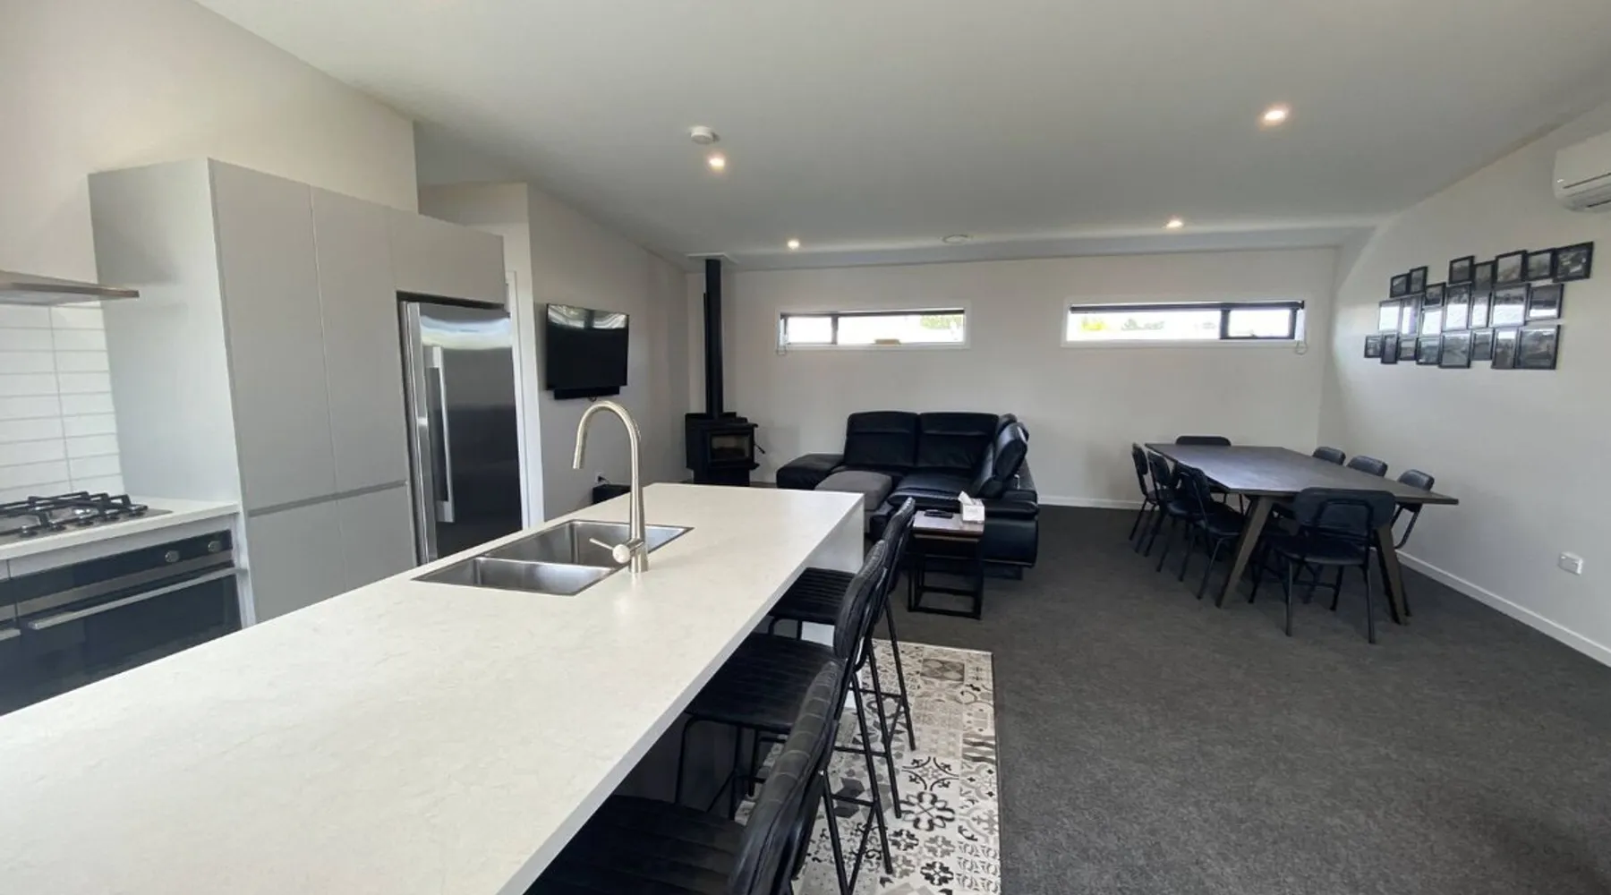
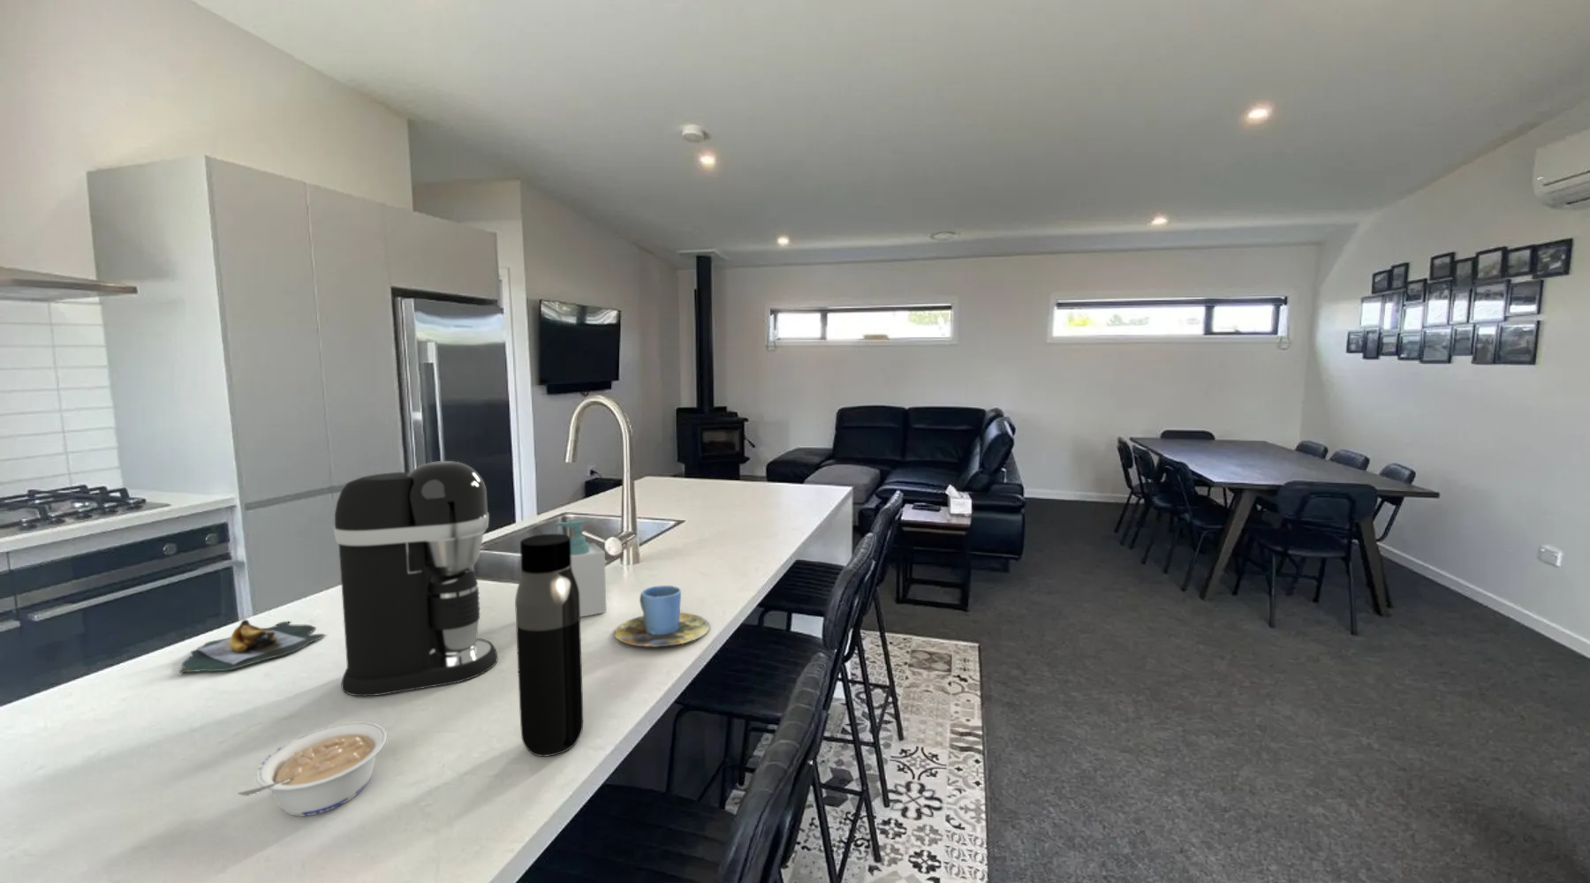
+ banana bunch (253, 633)
+ legume (324, 770)
+ cup (662, 609)
+ water bottle (549, 642)
+ coffee maker (417, 569)
+ soap bottle (577, 565)
